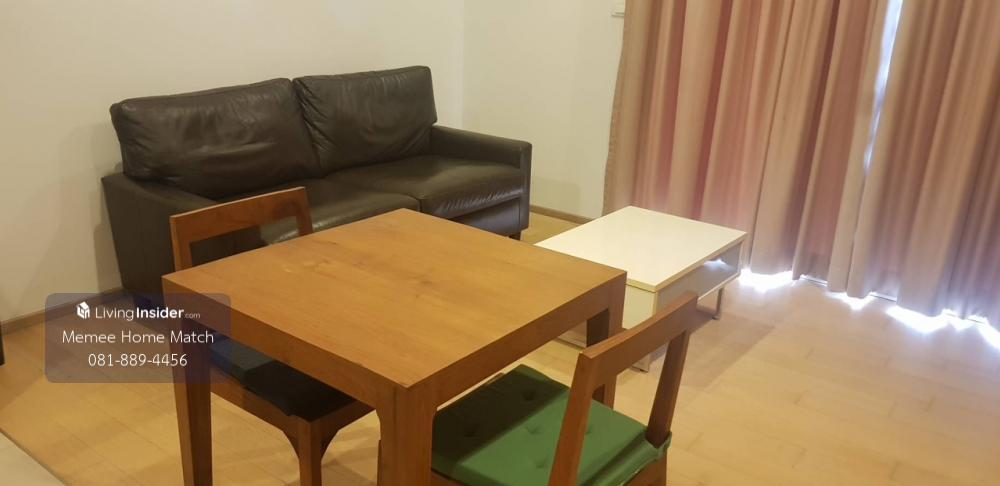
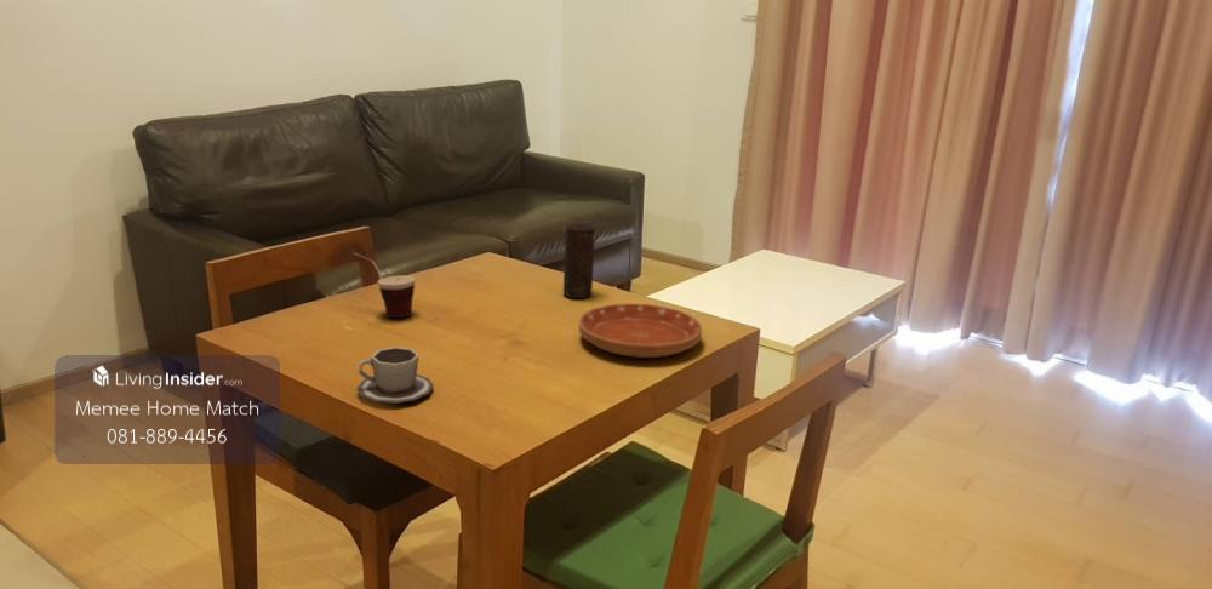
+ candle (578, 259)
+ saucer (640, 331)
+ cup (395, 373)
+ cup (382, 284)
